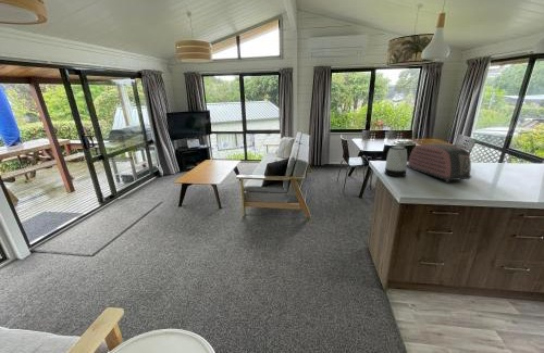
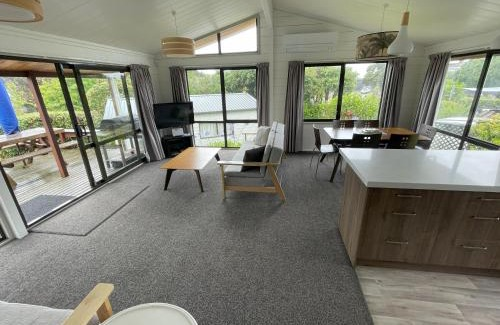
- toaster (438, 160)
- kettle (394, 160)
